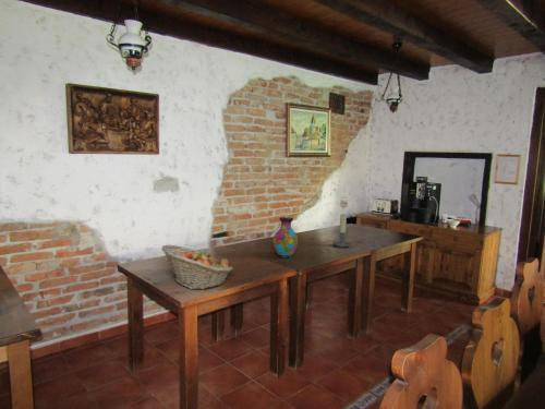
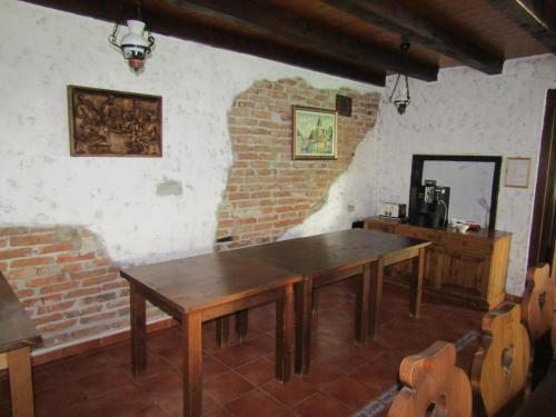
- candle holder (341, 229)
- vase (286, 237)
- fruit basket (196, 263)
